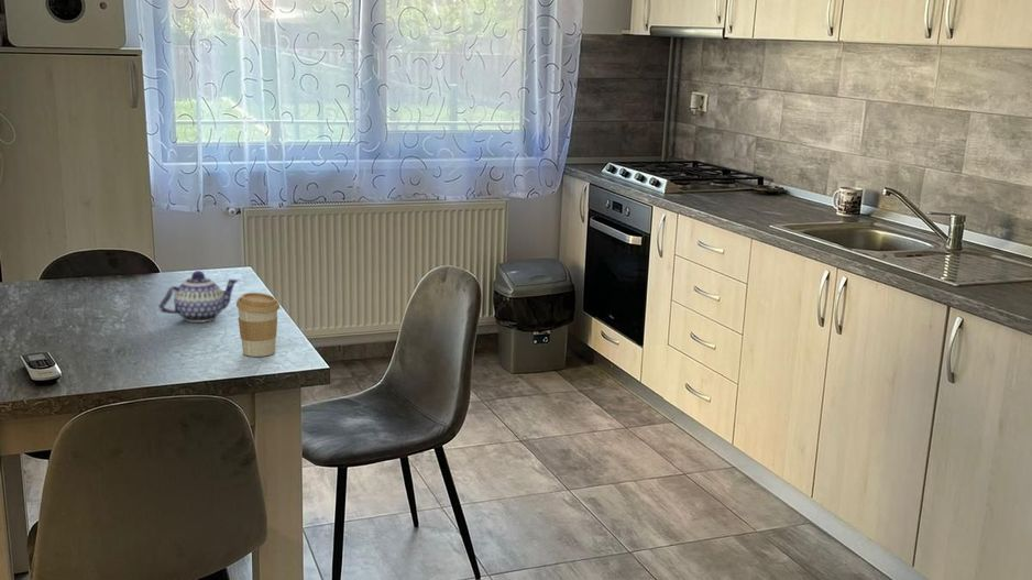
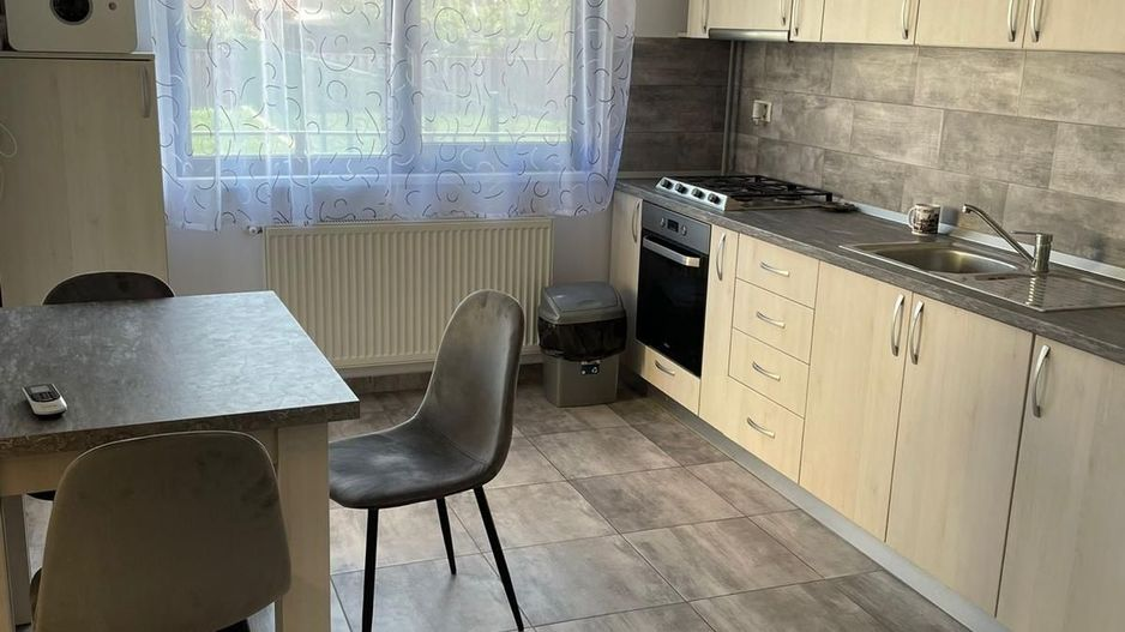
- coffee cup (257, 324)
- teapot (199, 295)
